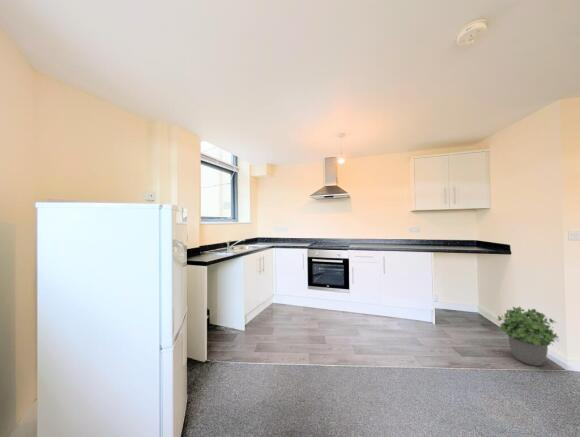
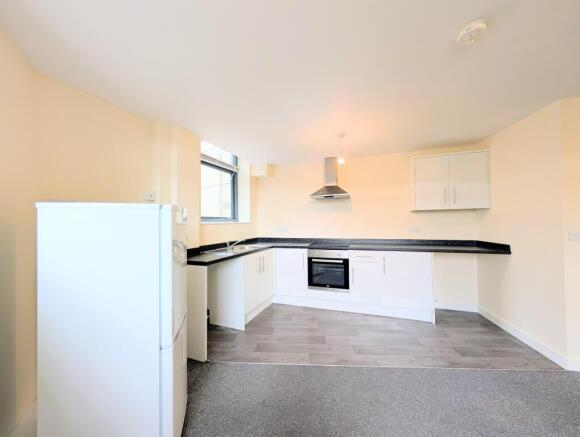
- potted plant (526, 333)
